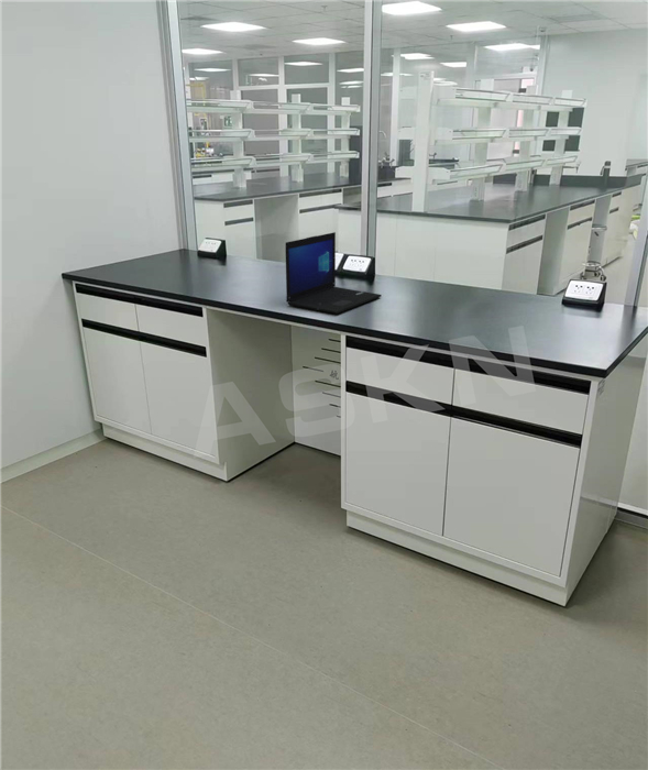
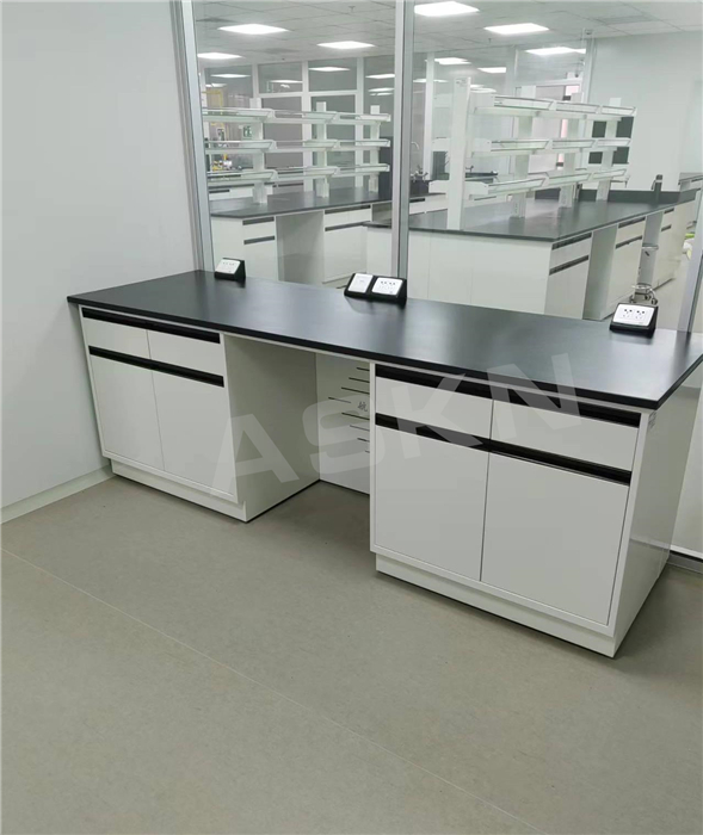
- laptop (334, 271)
